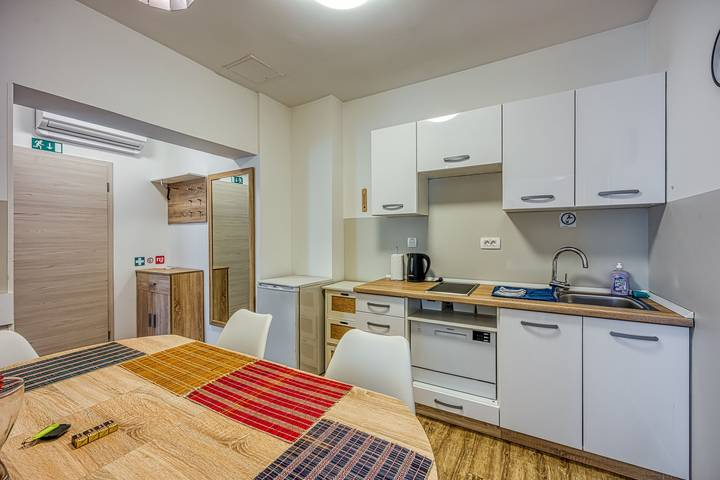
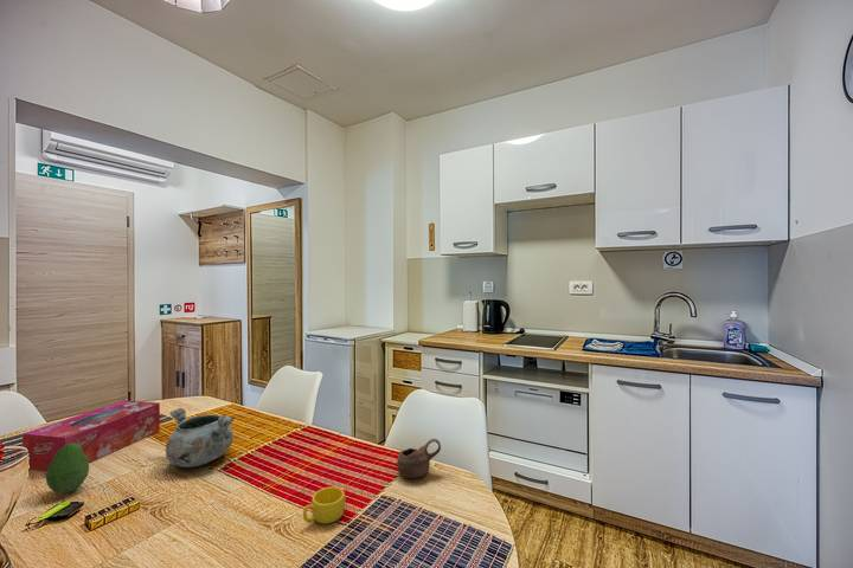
+ fruit (68, 467)
+ cup (417, 457)
+ cup (323, 506)
+ tissue box (98, 432)
+ decorative bowl (199, 435)
